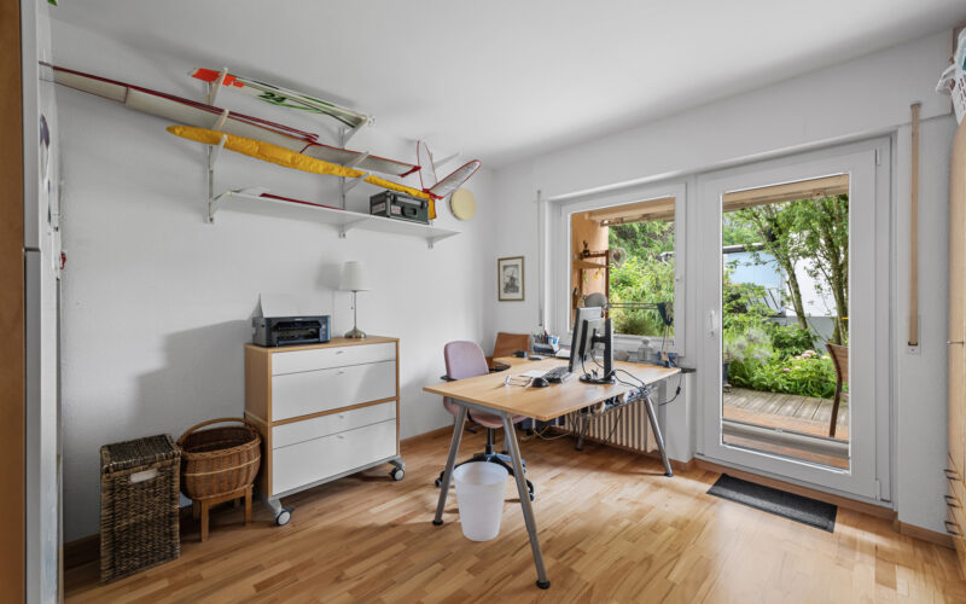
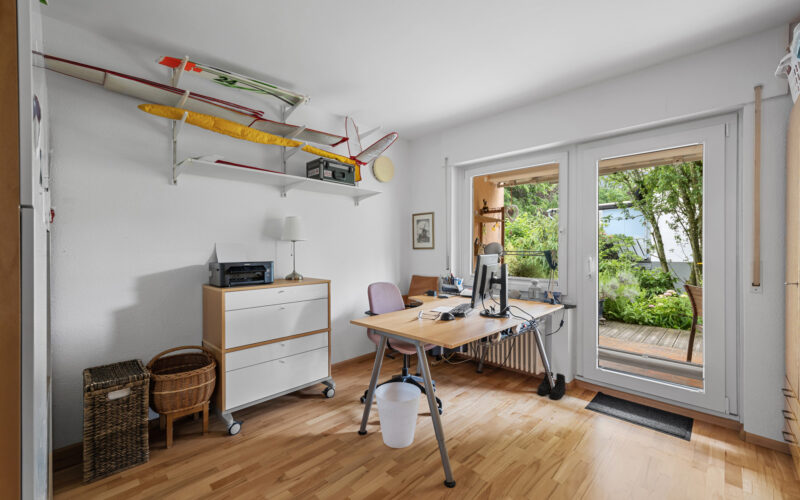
+ boots (549, 383)
